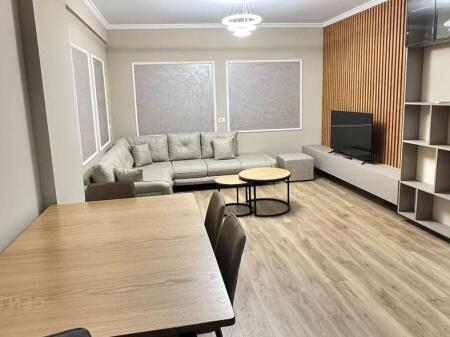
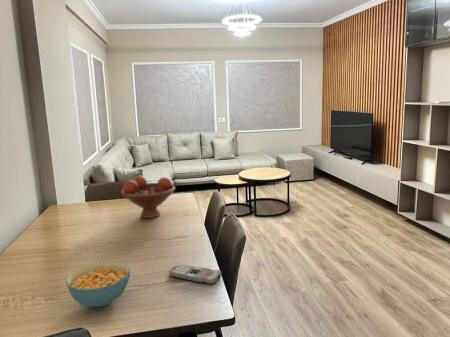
+ remote control (194, 274)
+ fruit bowl (149, 197)
+ cereal bowl (100, 288)
